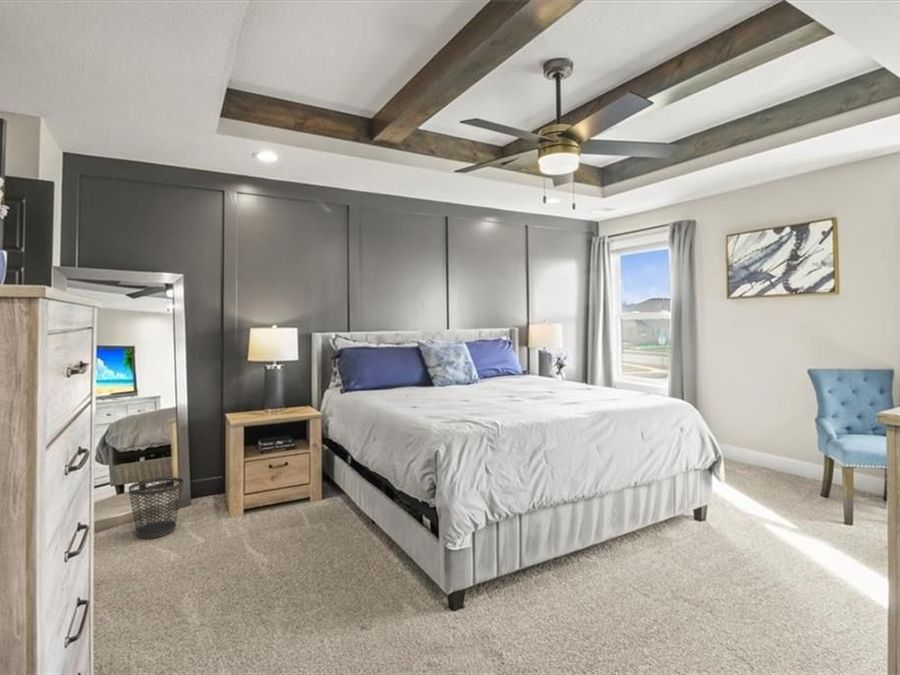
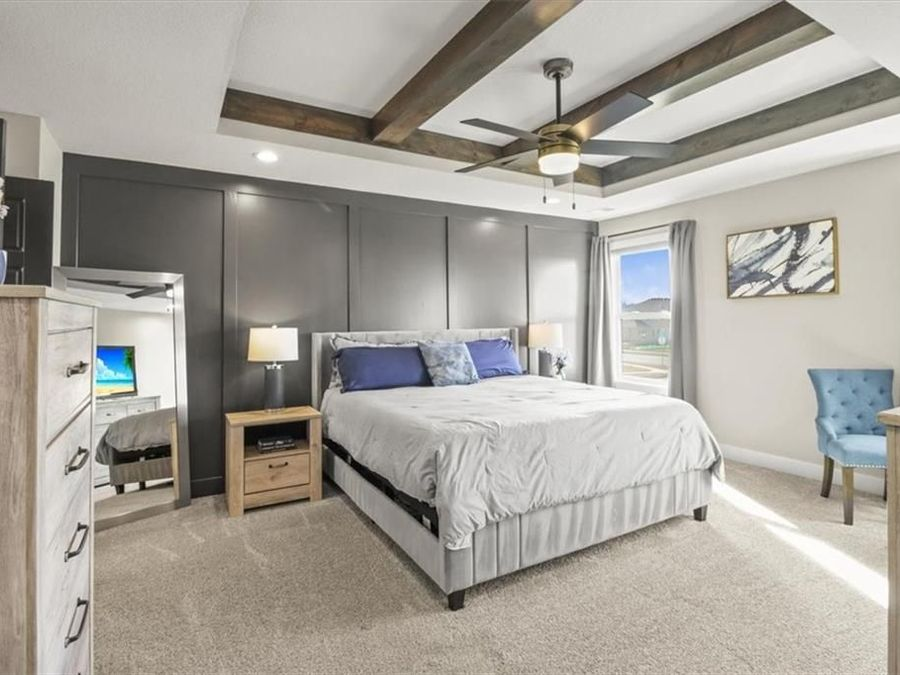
- wastebasket (156, 508)
